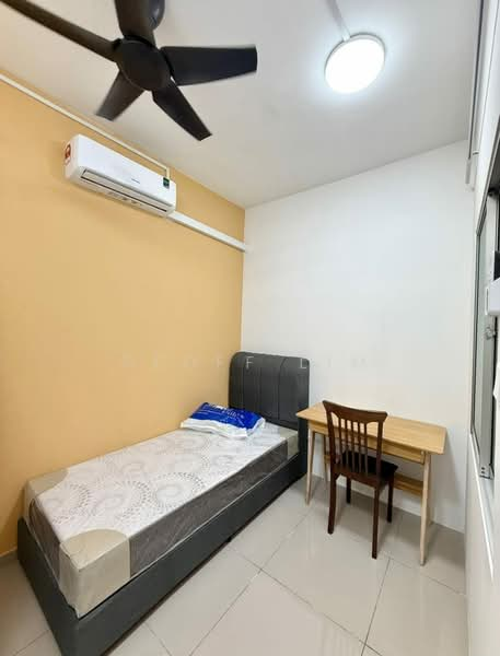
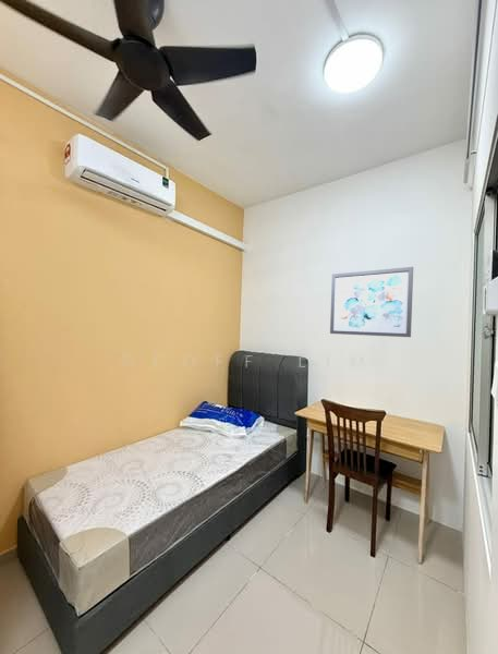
+ wall art (367, 303)
